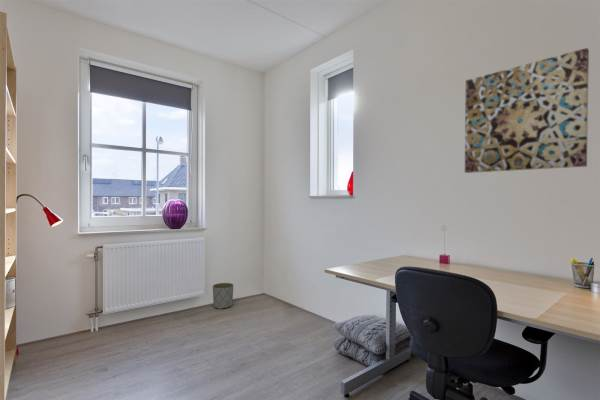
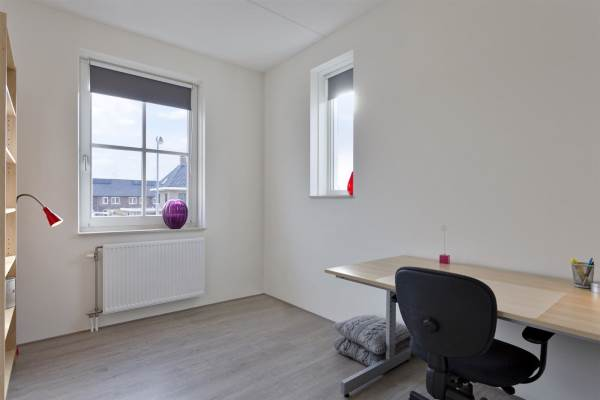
- planter (223, 295)
- wall art (519, 118)
